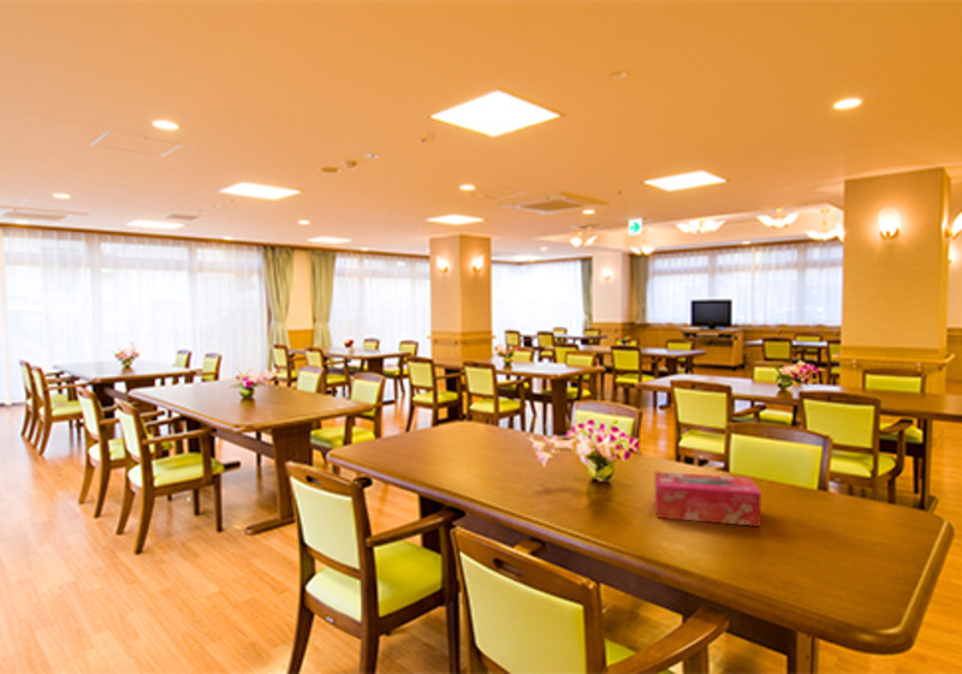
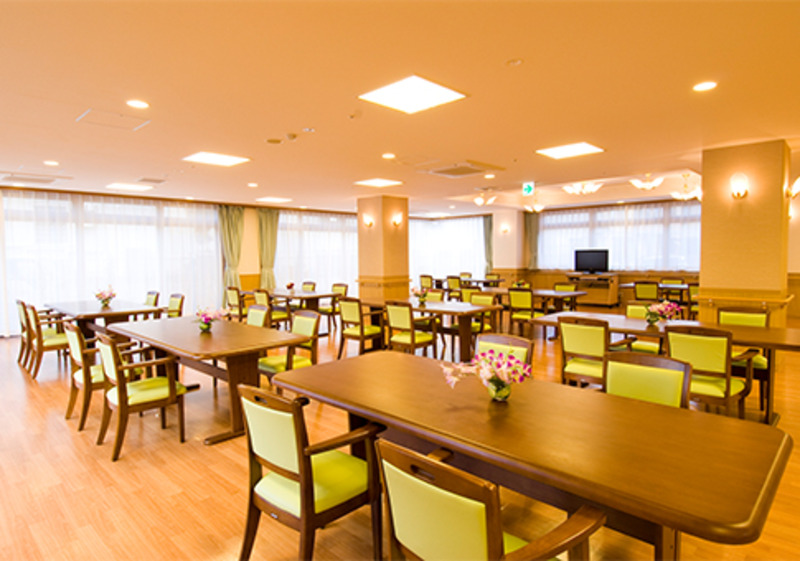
- tissue box (703, 496)
